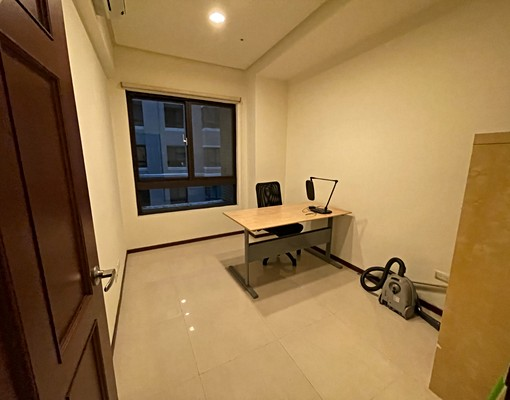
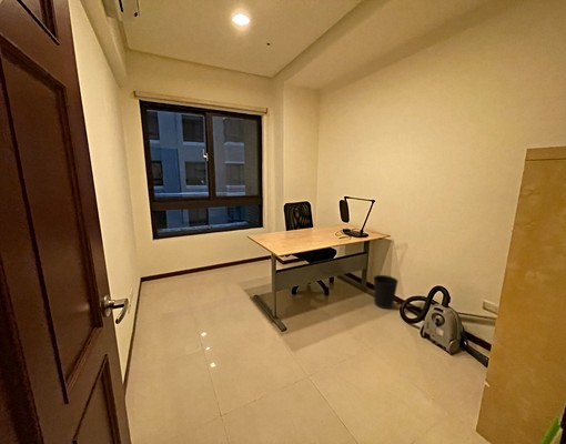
+ wastebasket (384, 292)
